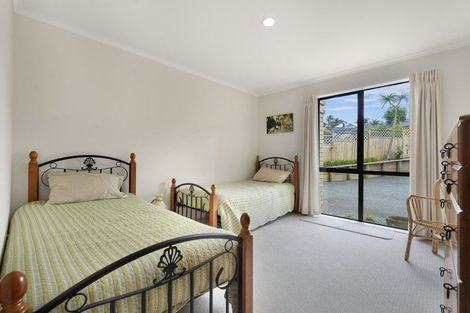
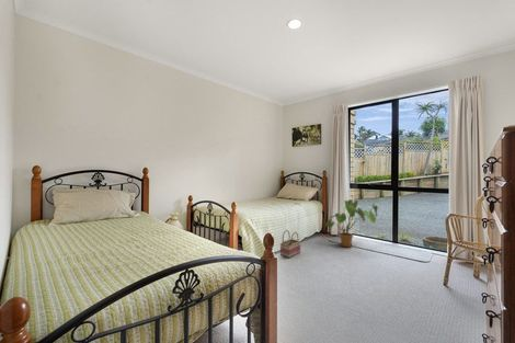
+ basket (290, 242)
+ house plant (353, 222)
